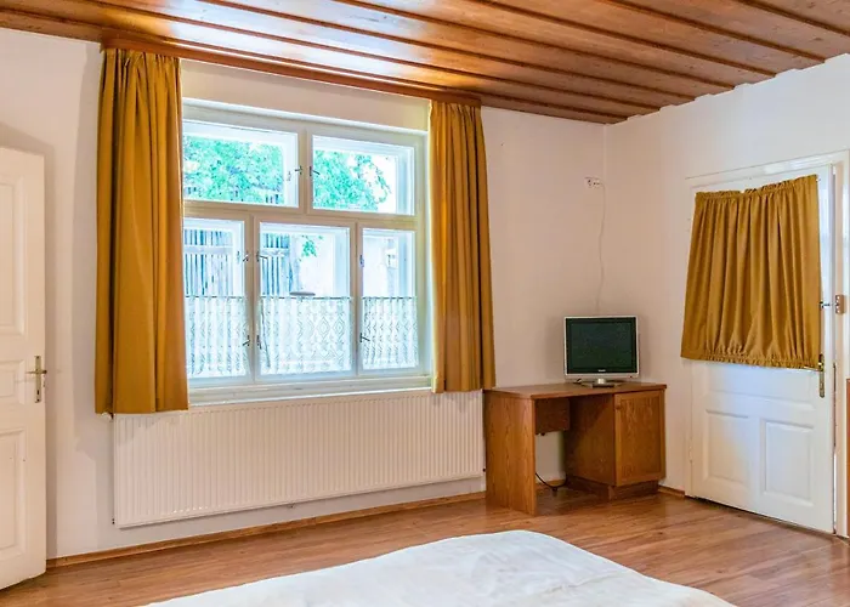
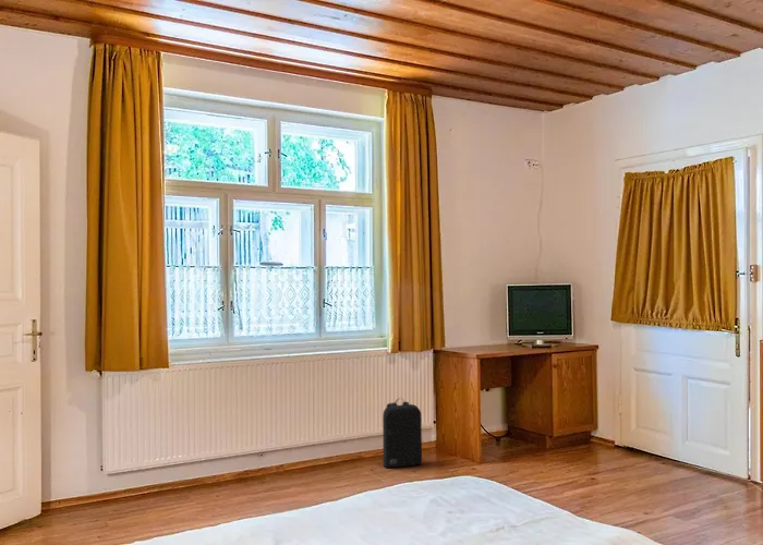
+ backpack (399, 431)
